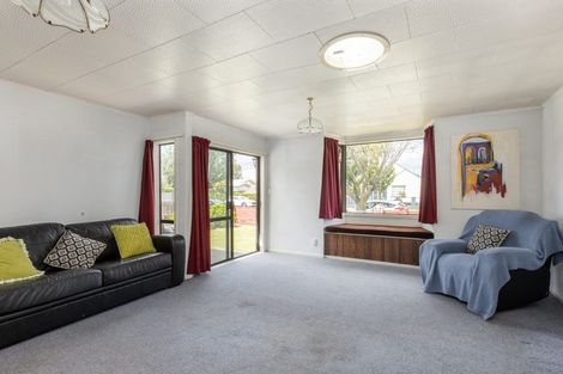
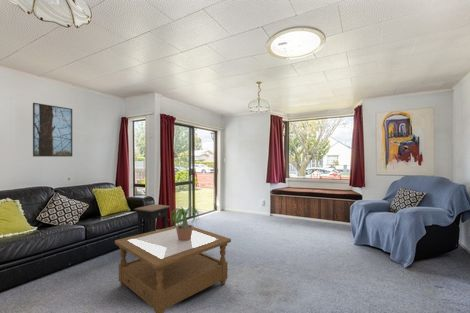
+ potted plant (181, 223)
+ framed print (53, 131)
+ coffee table (173, 262)
+ side table (152, 224)
